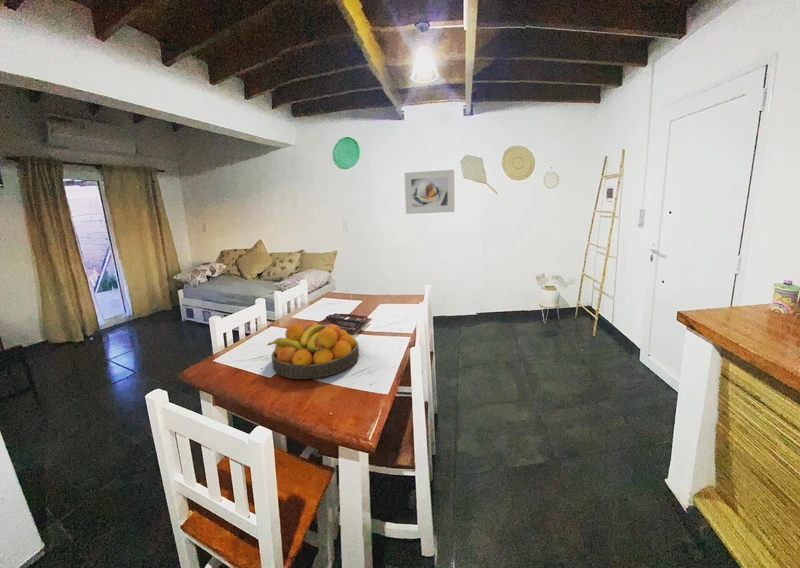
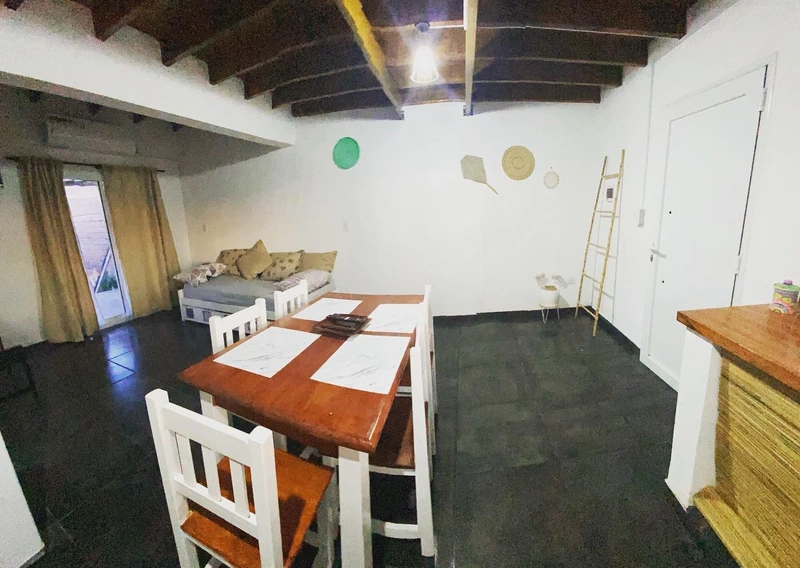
- fruit bowl (315, 342)
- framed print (429, 192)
